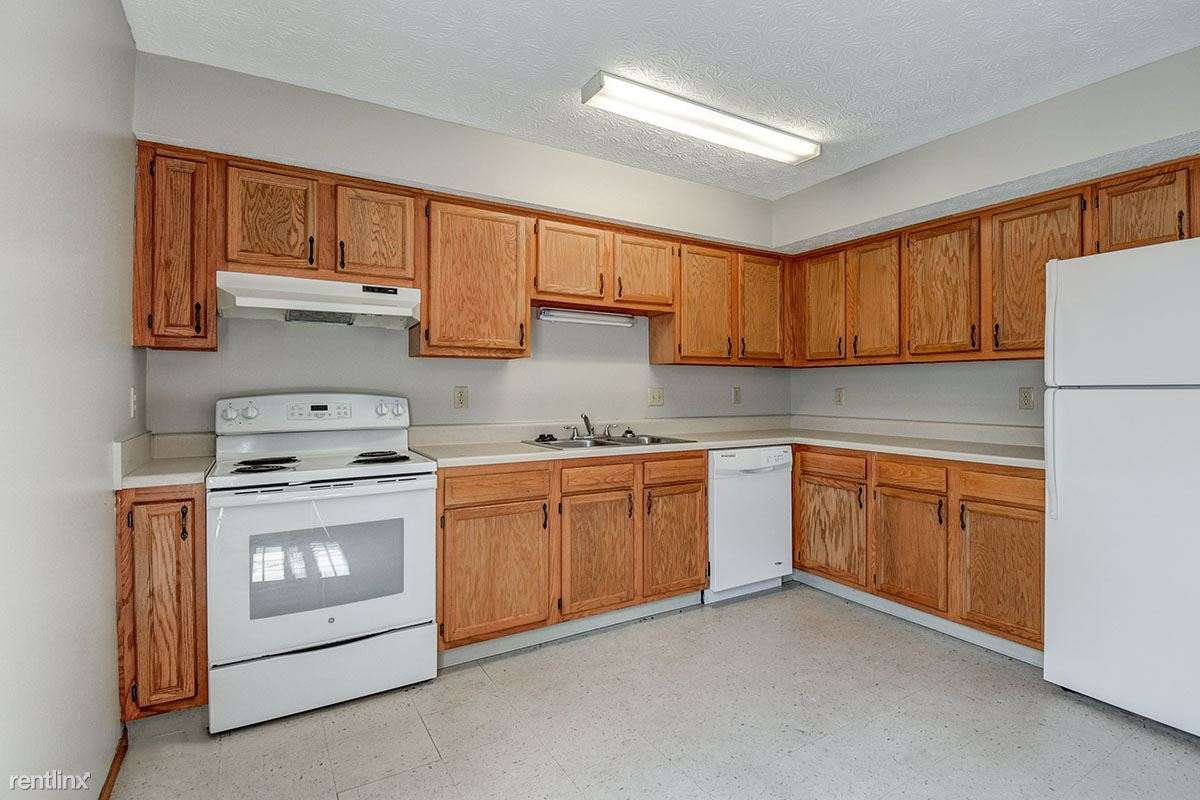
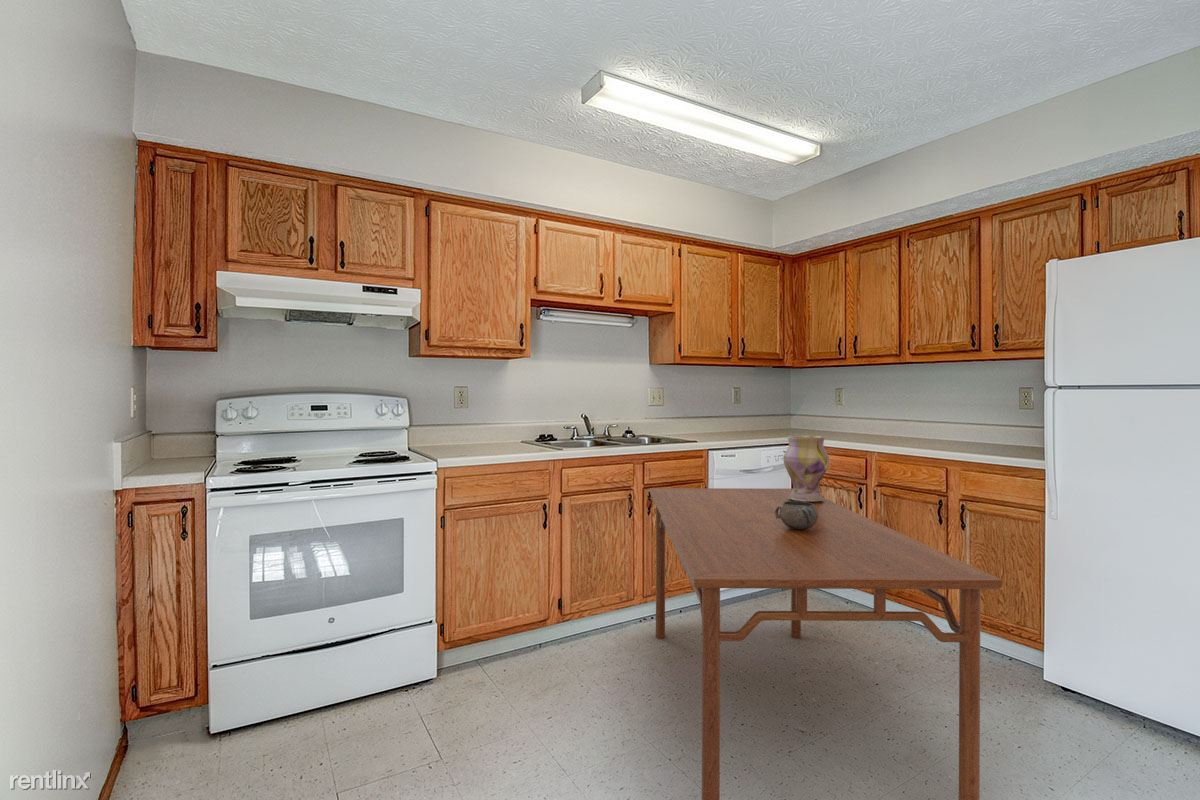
+ vase (805, 467)
+ dining table (766, 615)
+ decorative bowl (797, 514)
